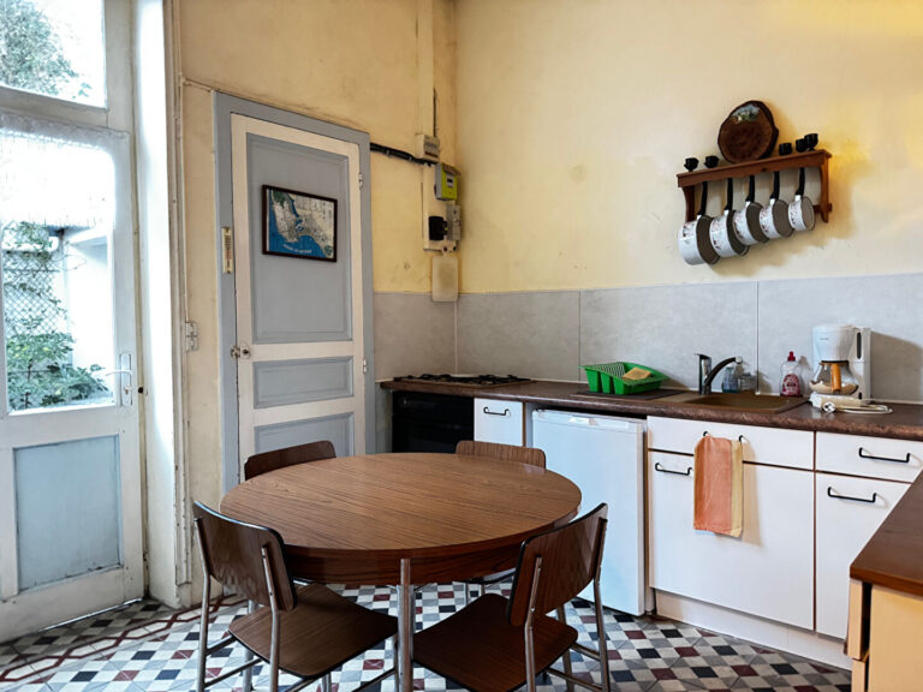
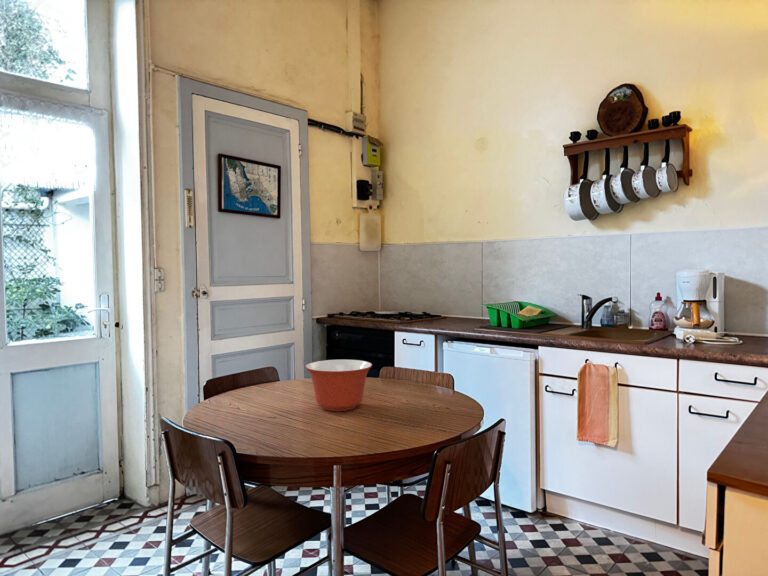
+ mixing bowl (339, 385)
